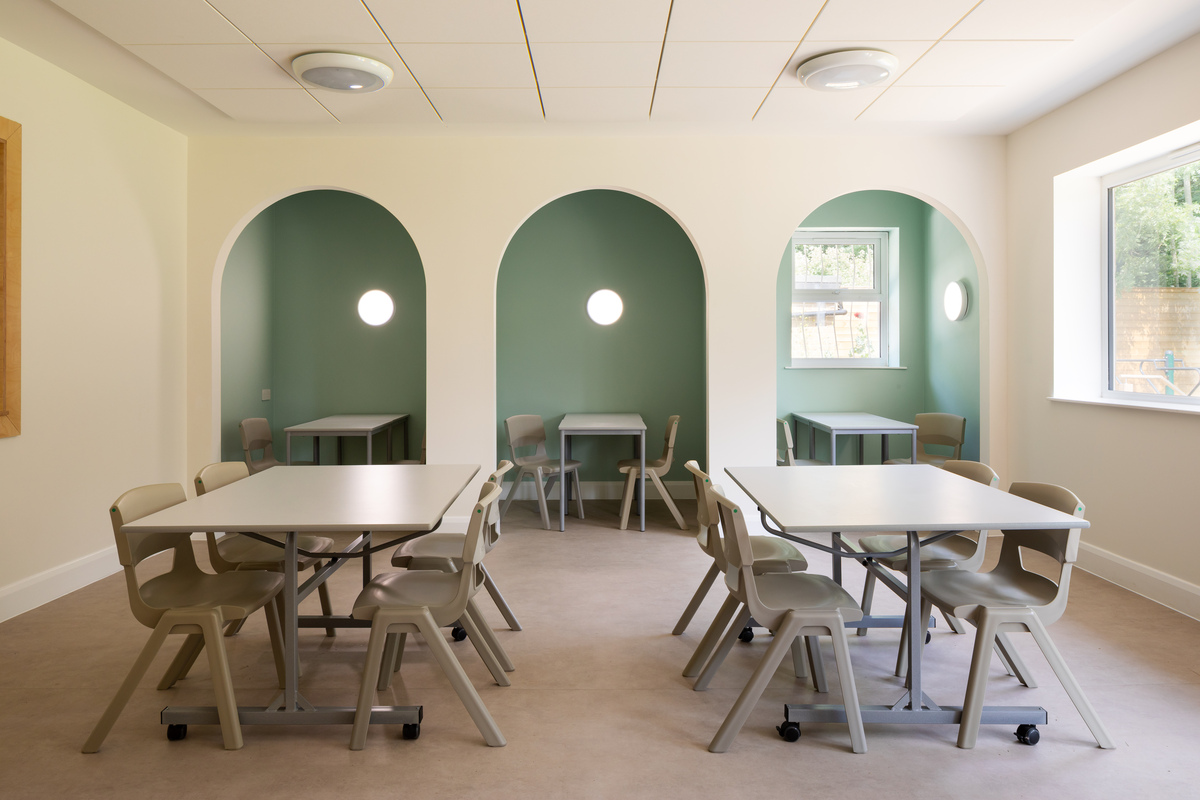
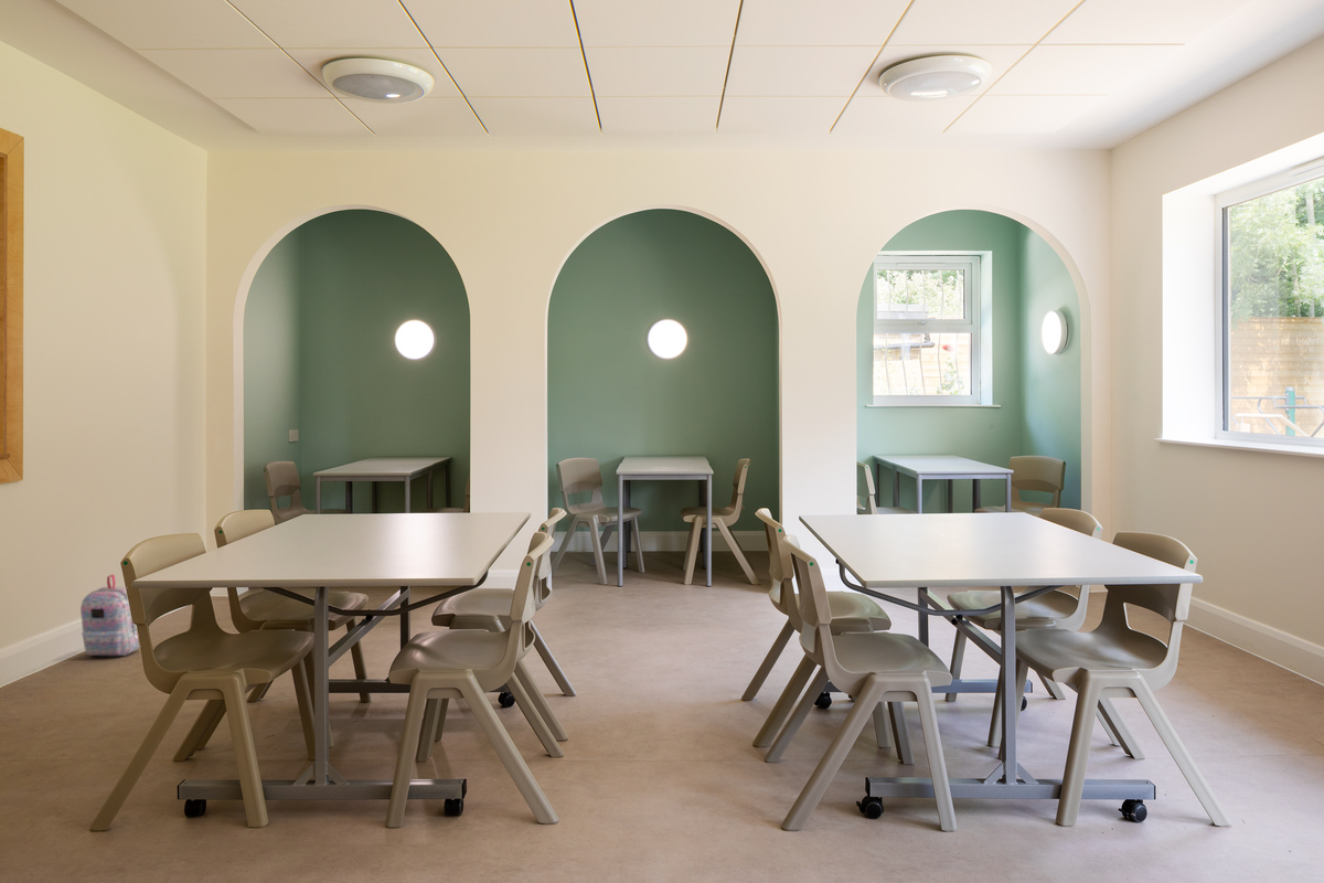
+ backpack (114, 614)
